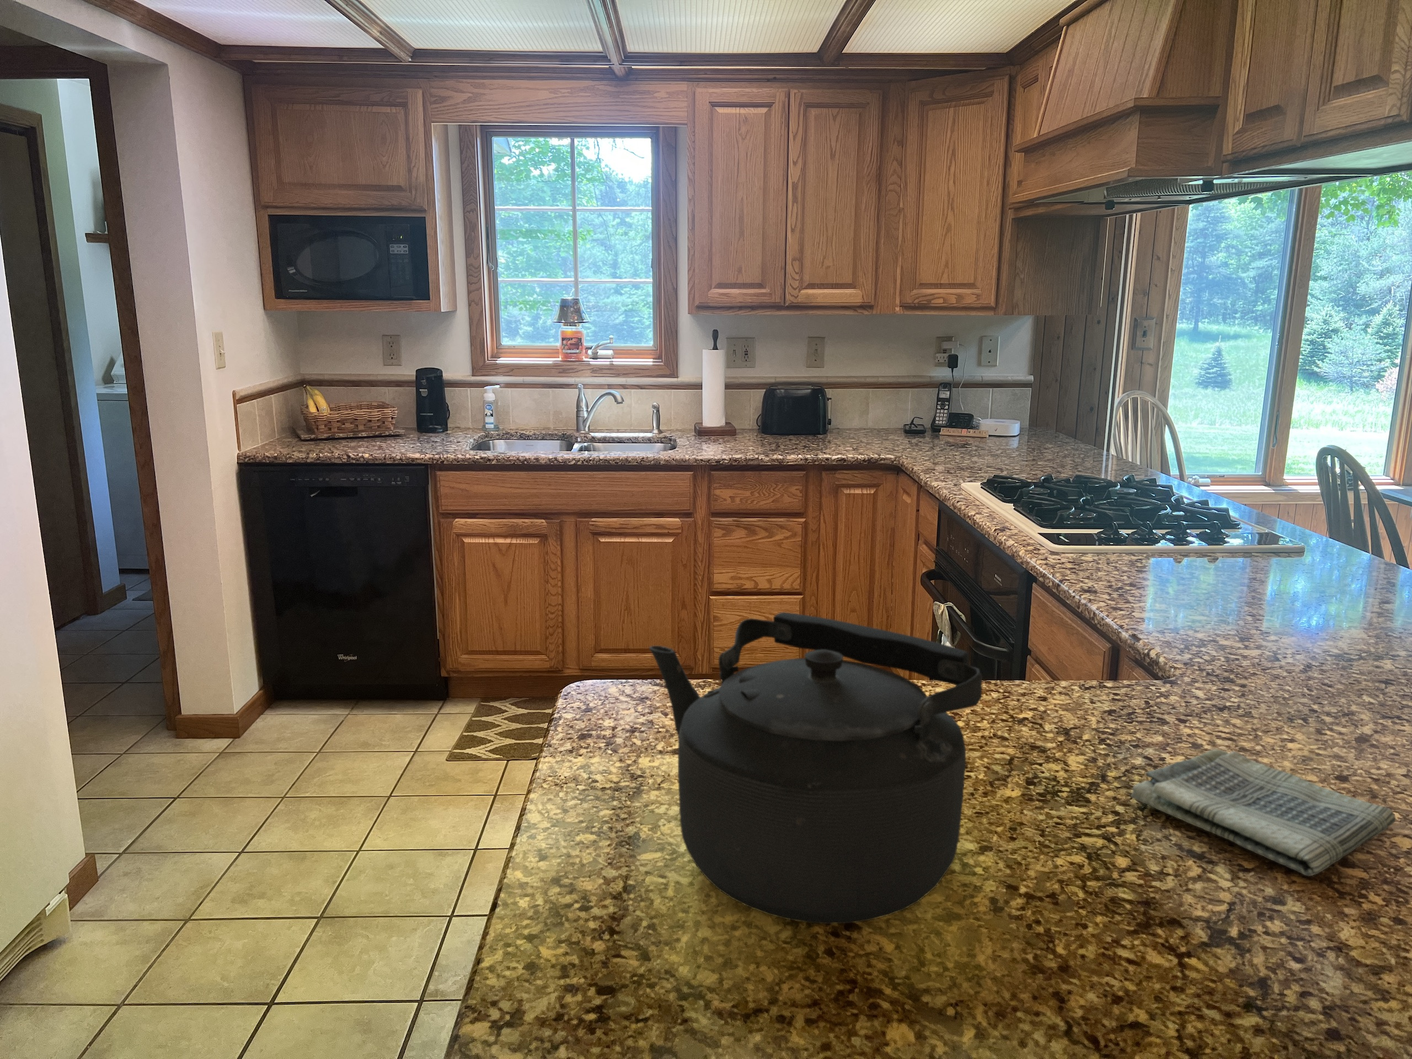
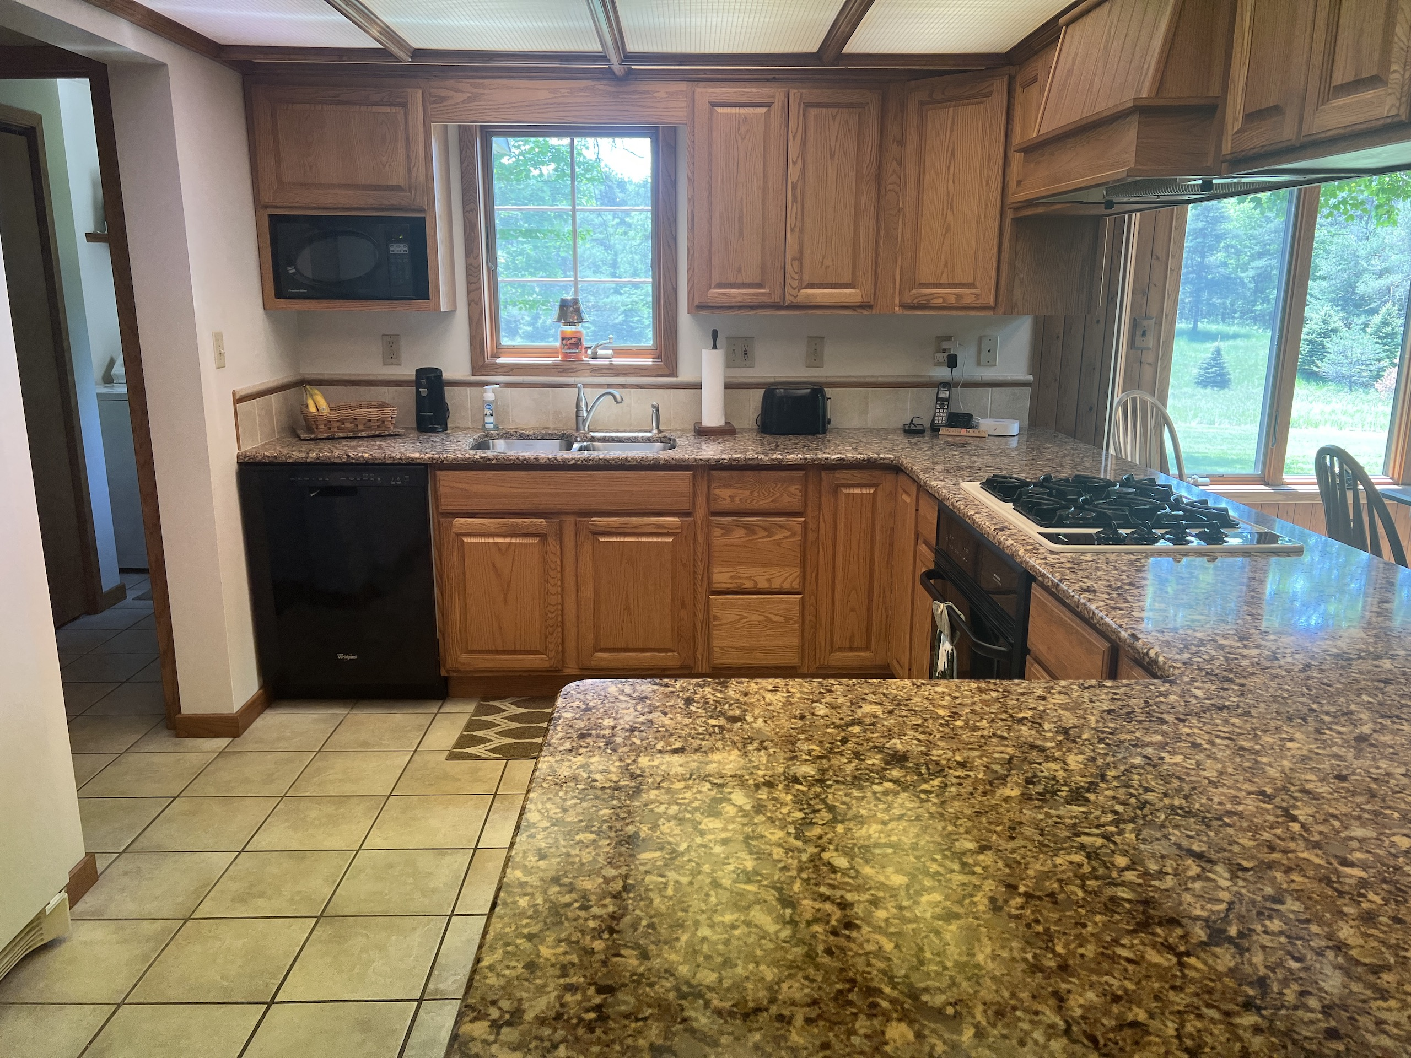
- dish towel (1259, 799)
- kettle (814, 752)
